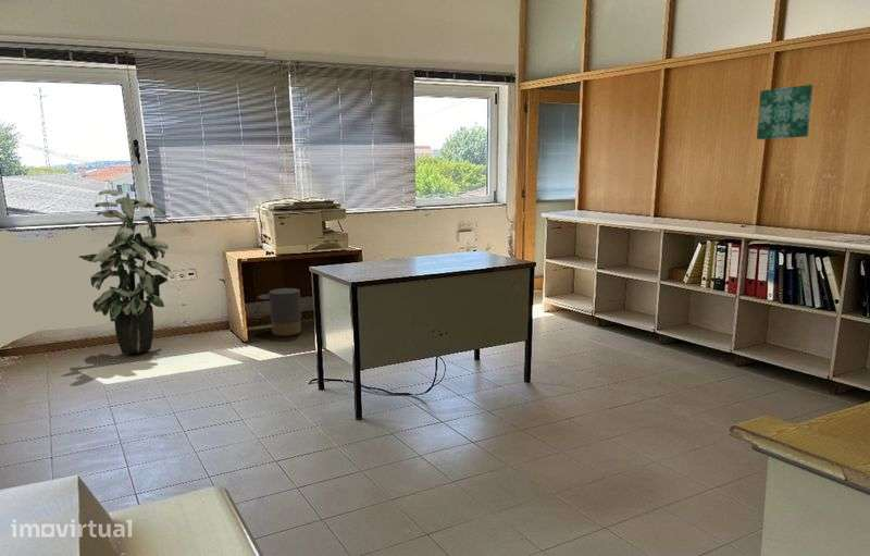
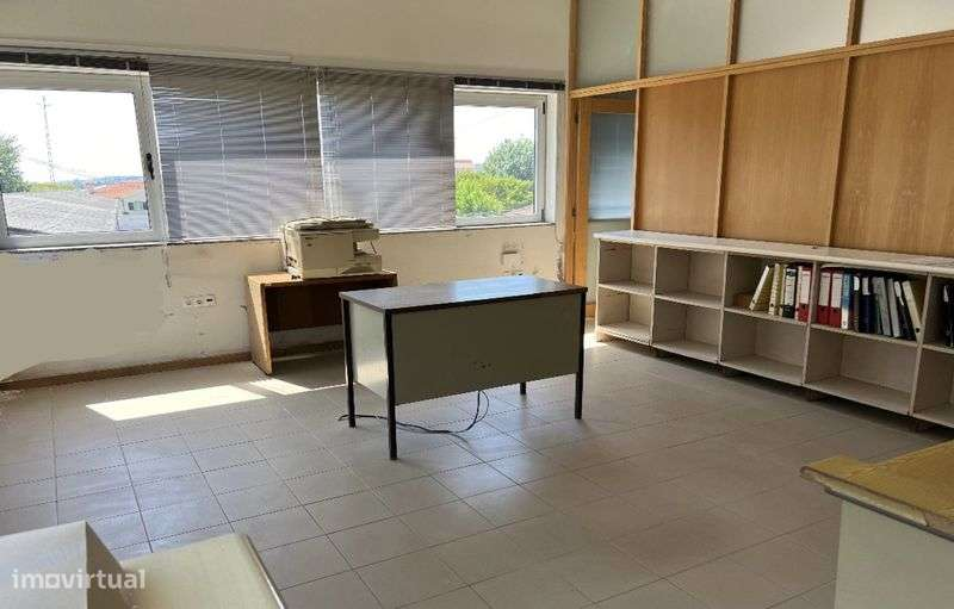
- indoor plant (126, 271)
- trash can (279, 310)
- wall art (783, 113)
